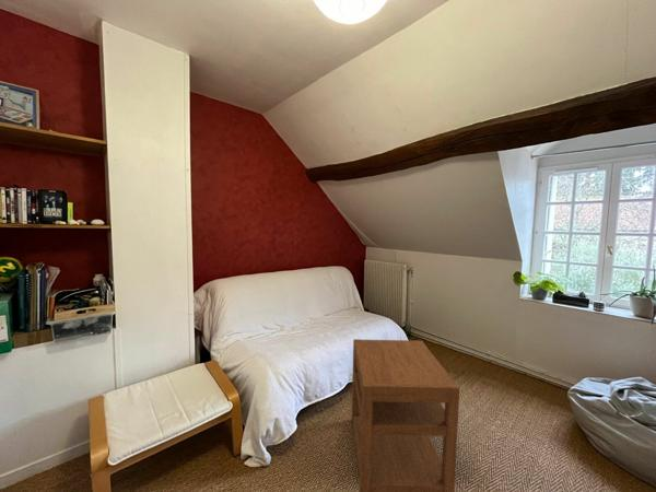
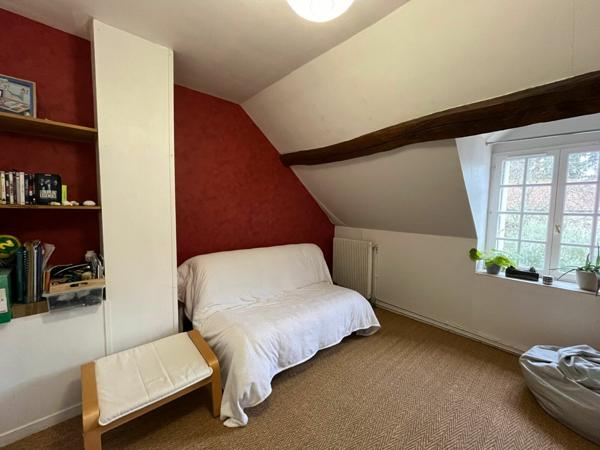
- nightstand (396, 406)
